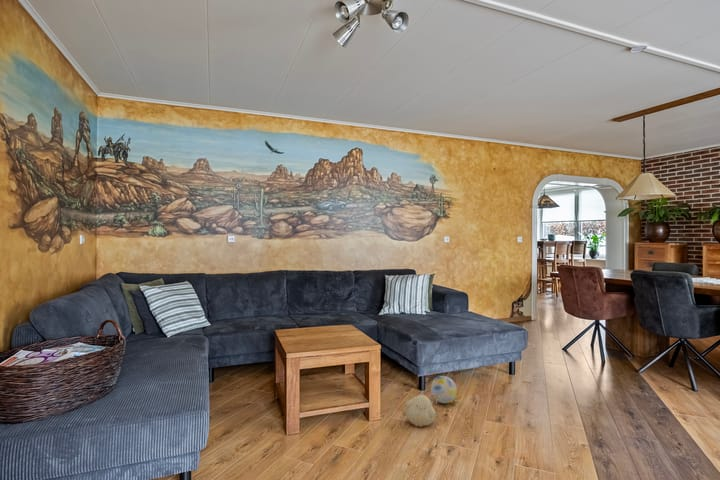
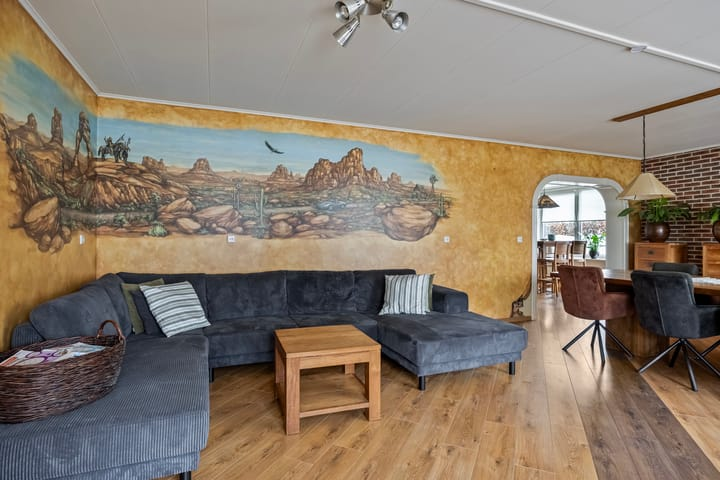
- ball (443, 389)
- plush toy (421, 406)
